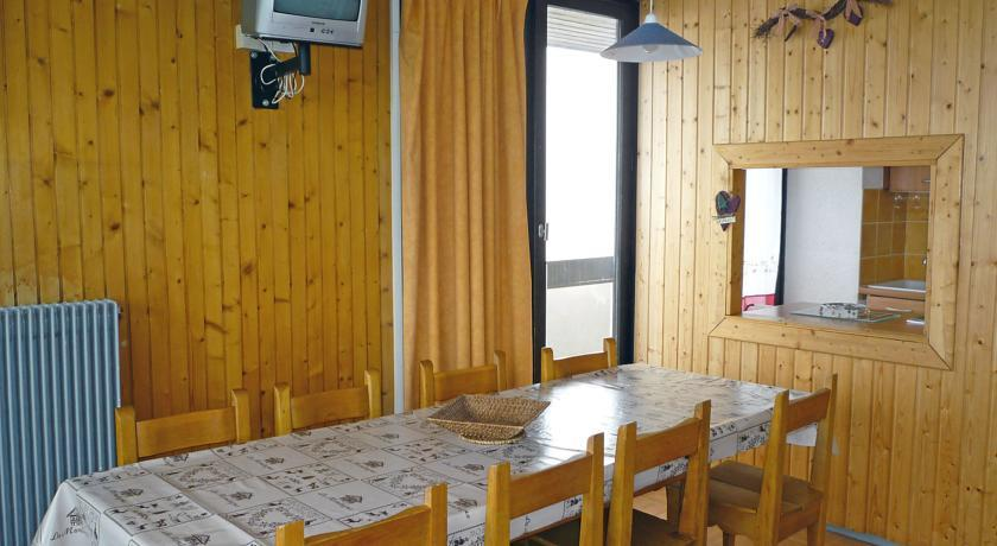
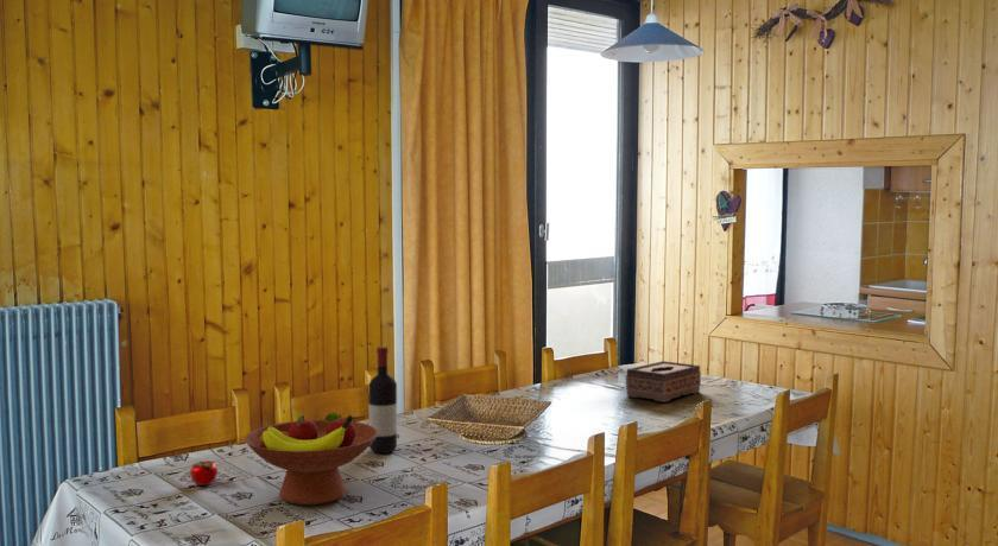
+ tissue box (663, 380)
+ fruit bowl (312, 452)
+ wine bottle (383, 399)
+ apple (204, 472)
